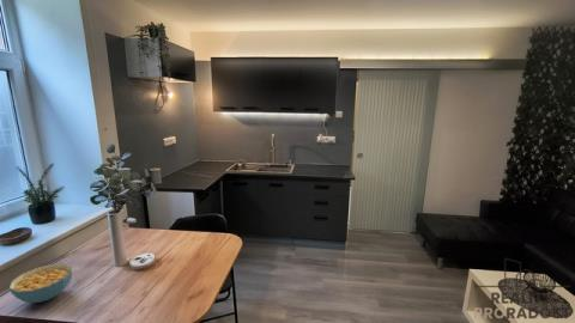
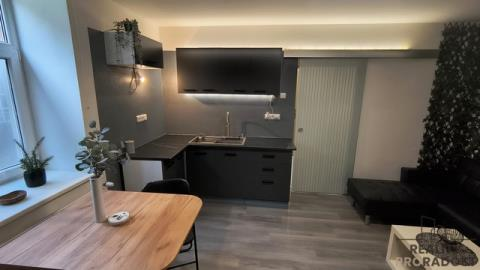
- cereal bowl (44, 286)
